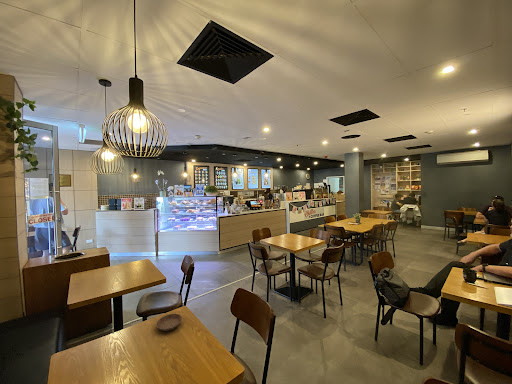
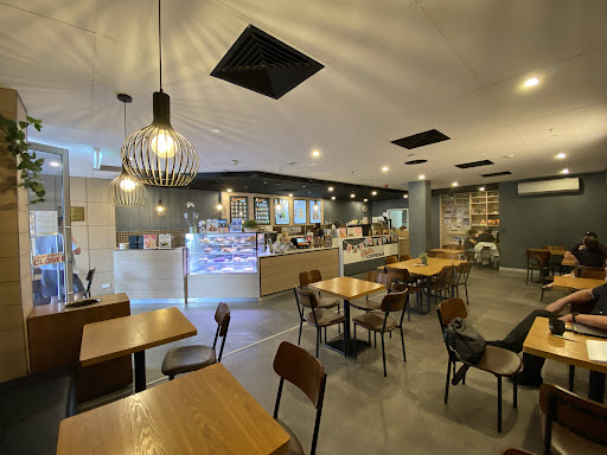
- saucer (169, 322)
